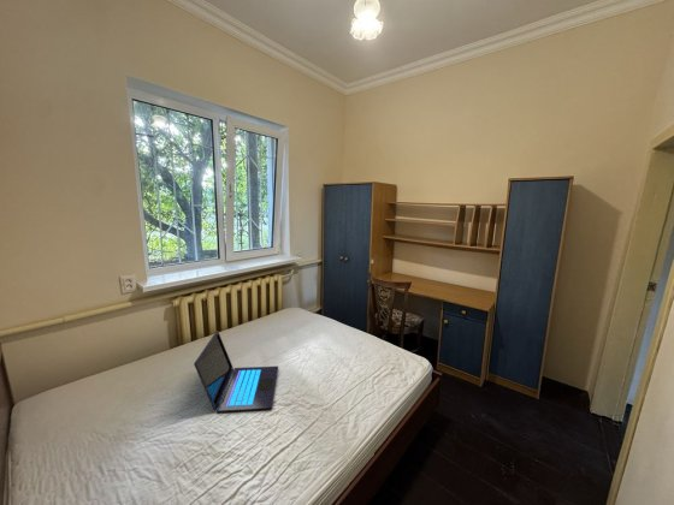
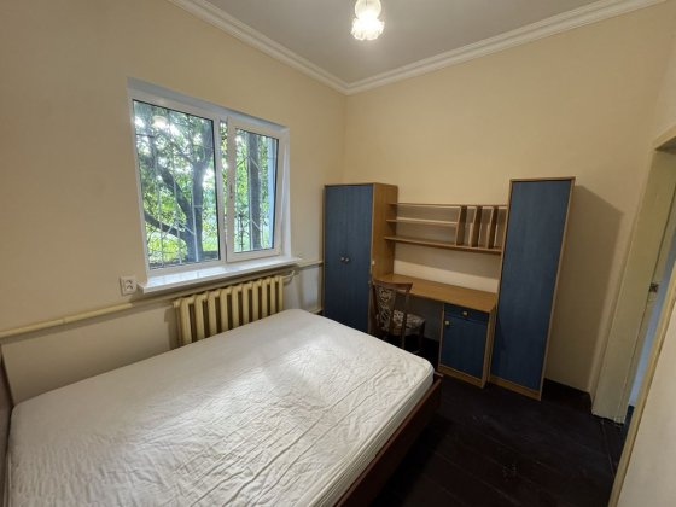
- laptop (242, 368)
